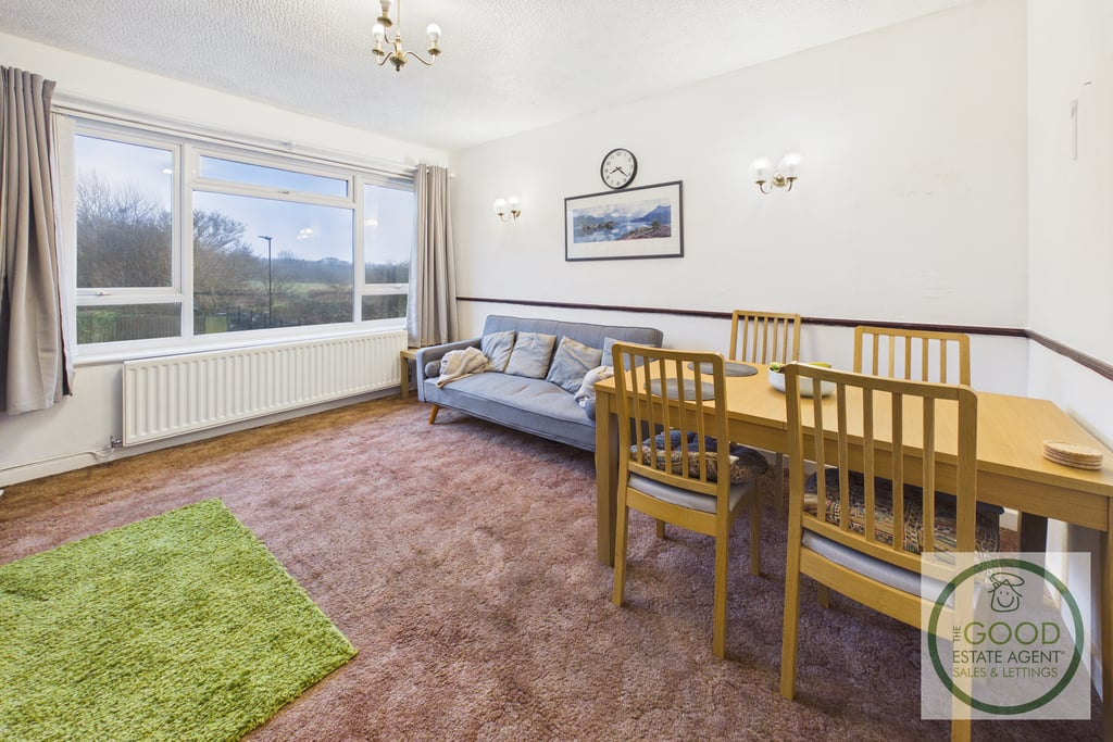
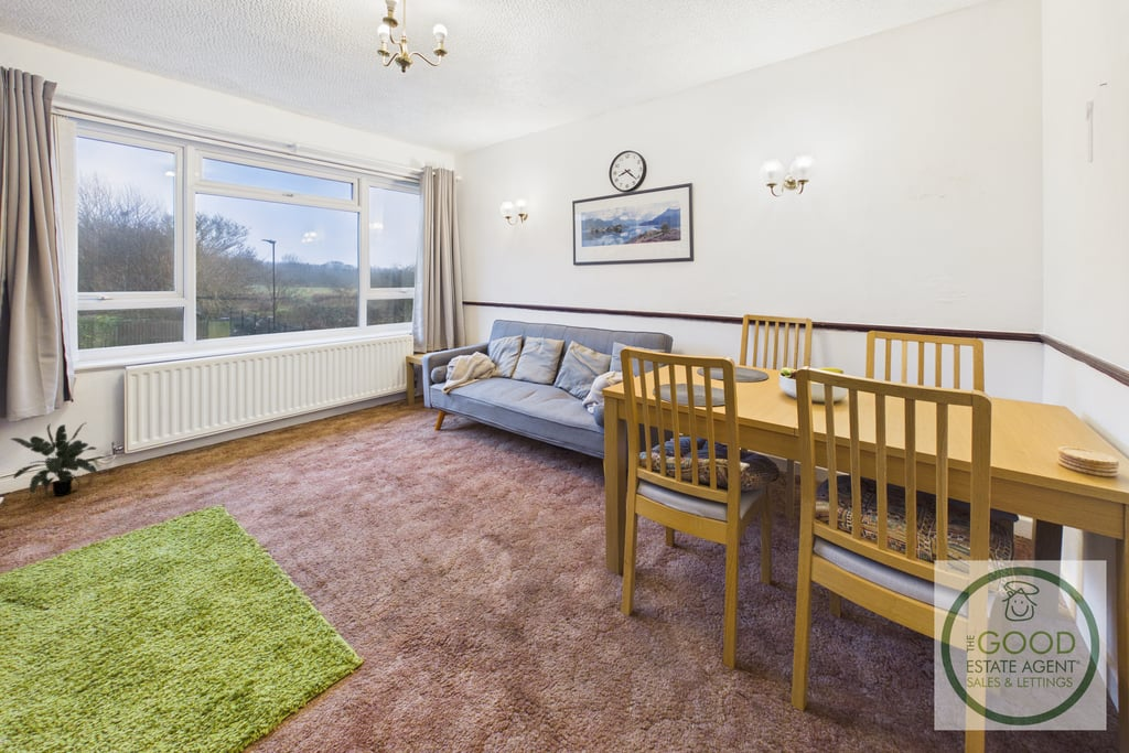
+ potted plant (61, 459)
